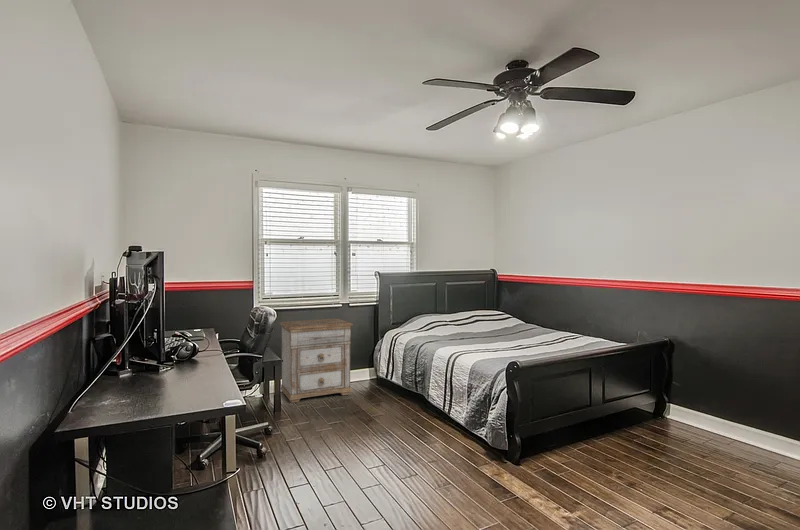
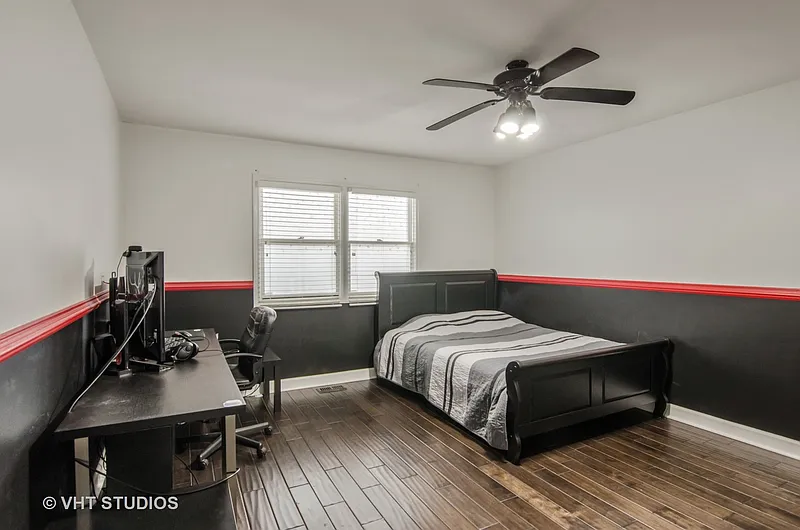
- nightstand (315, 357)
